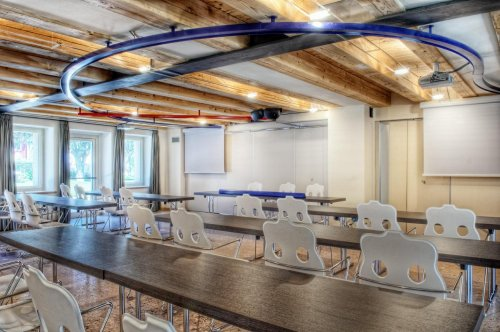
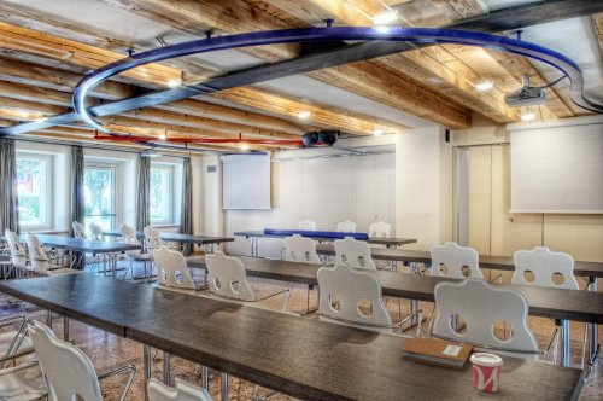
+ cup (486, 372)
+ notebook (439, 350)
